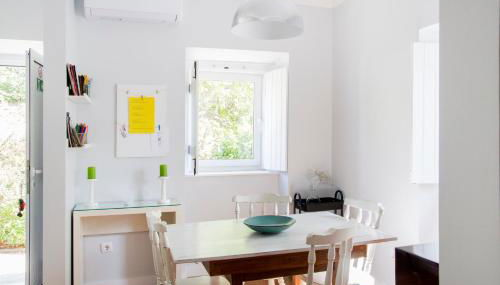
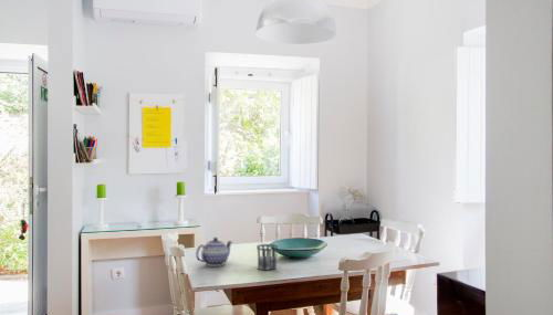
+ teapot (215, 250)
+ cup (267, 256)
